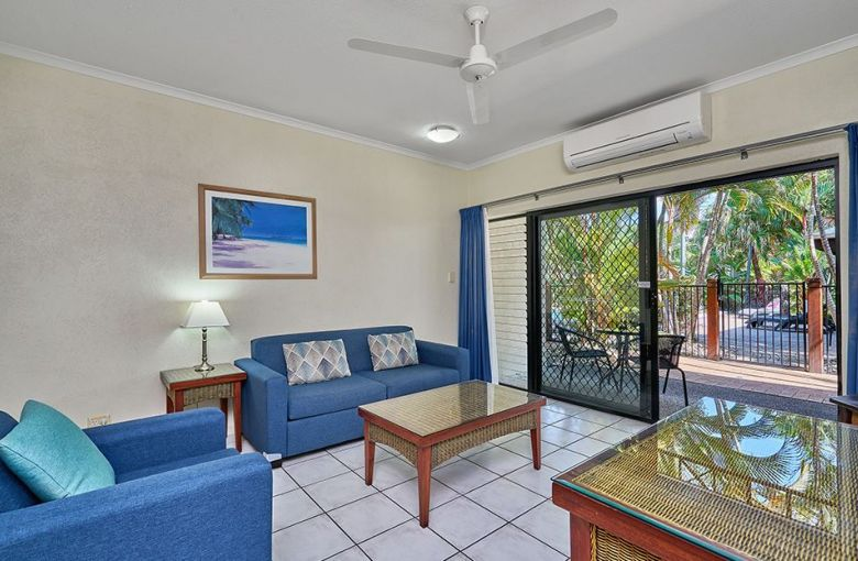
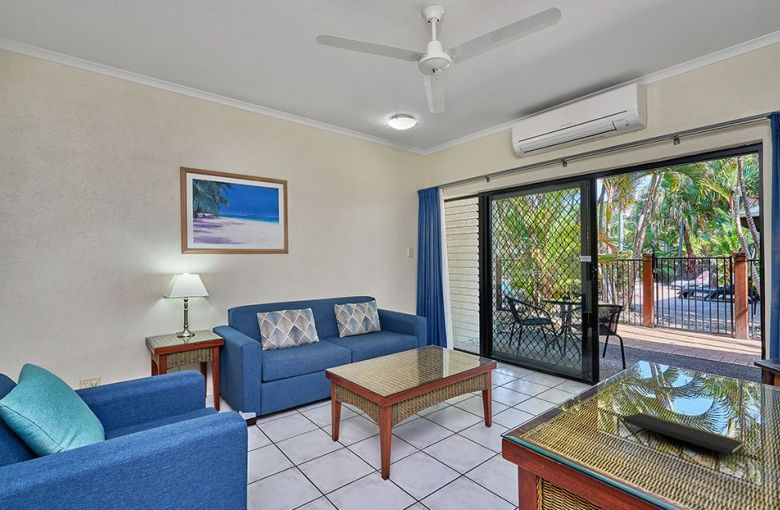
+ notepad (681, 431)
